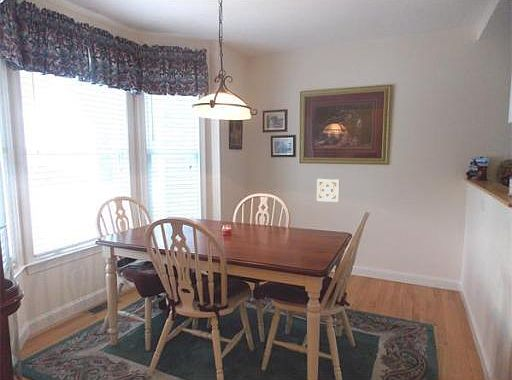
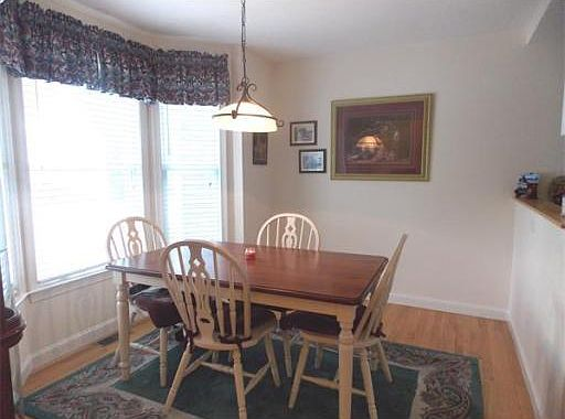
- wall ornament (327, 190)
